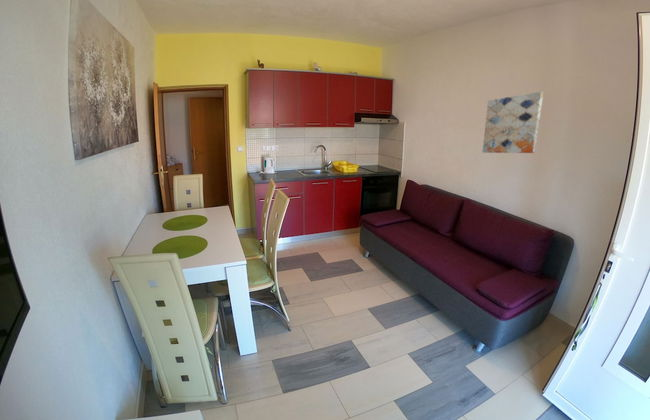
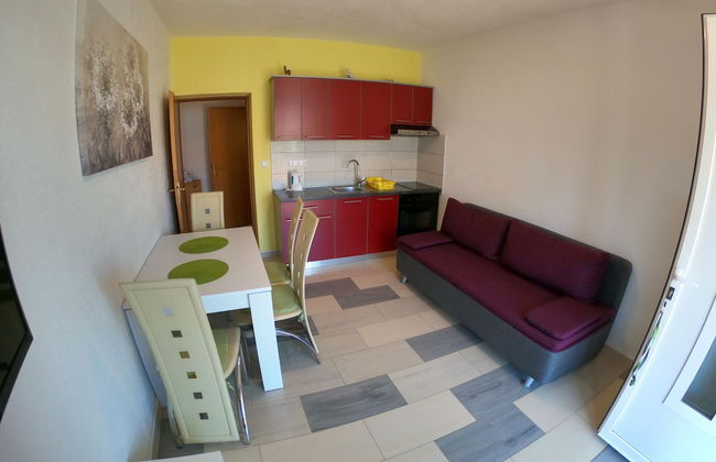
- wall art (510, 125)
